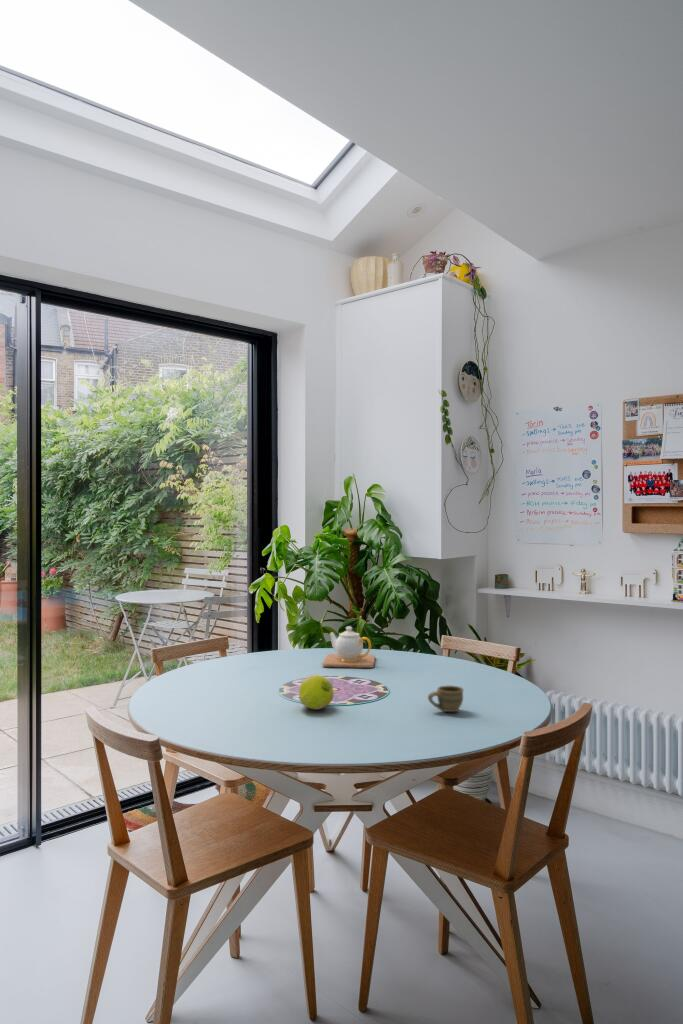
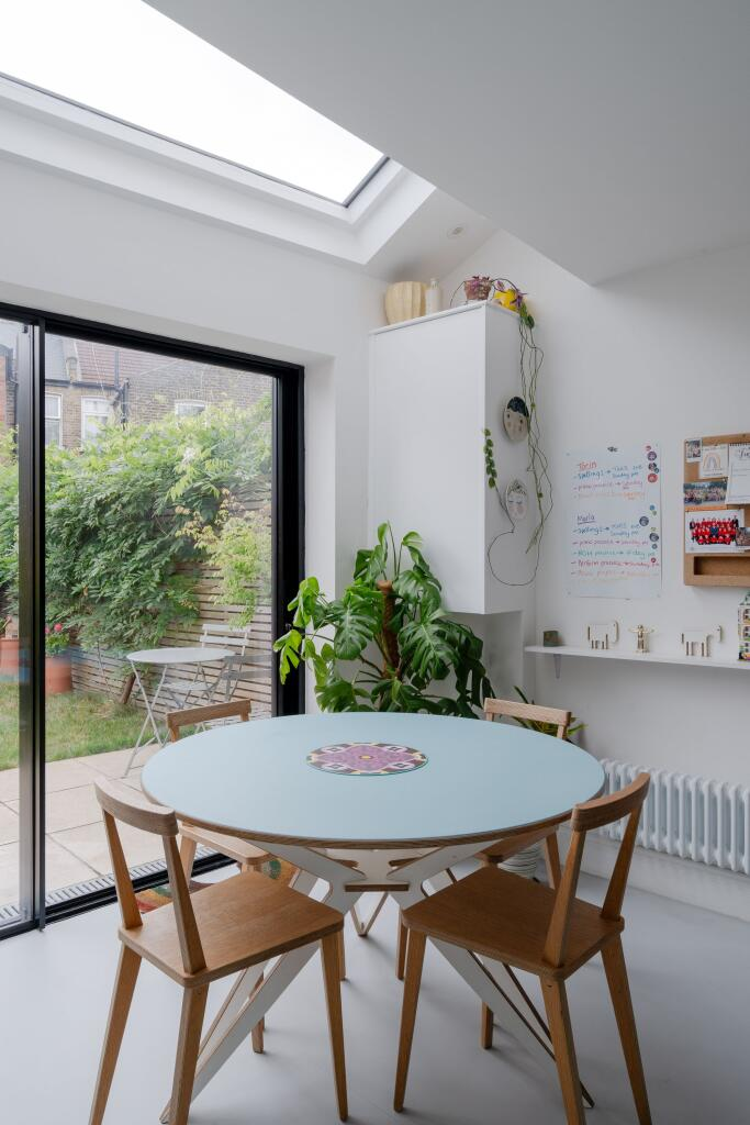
- teapot (349, 643)
- cup (445, 699)
- fruit (316, 692)
